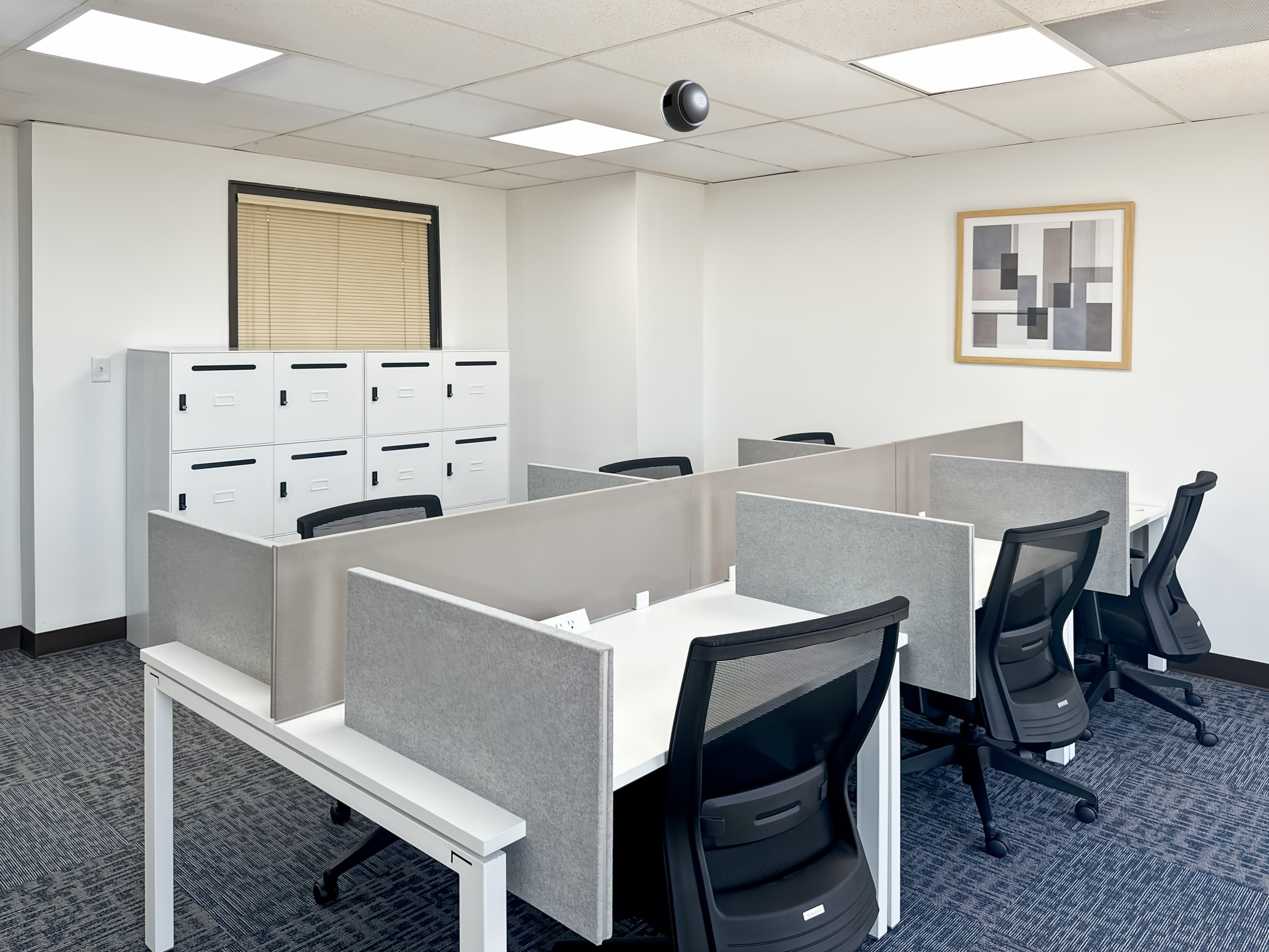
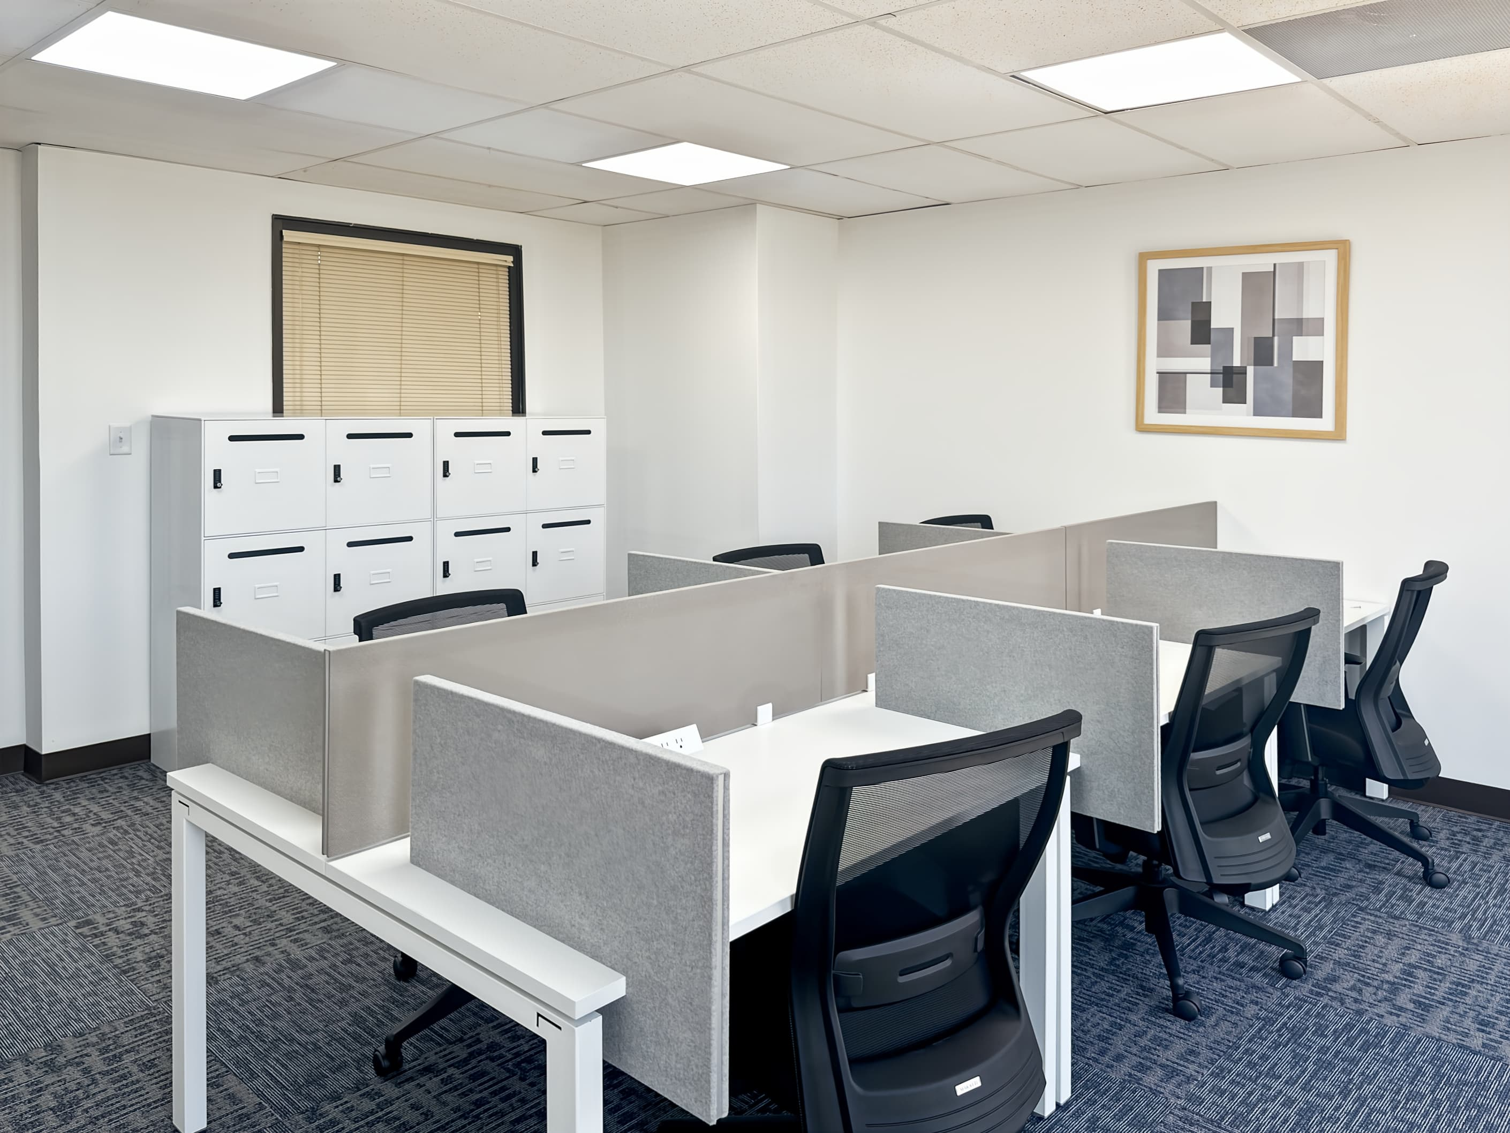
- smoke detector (684, 106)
